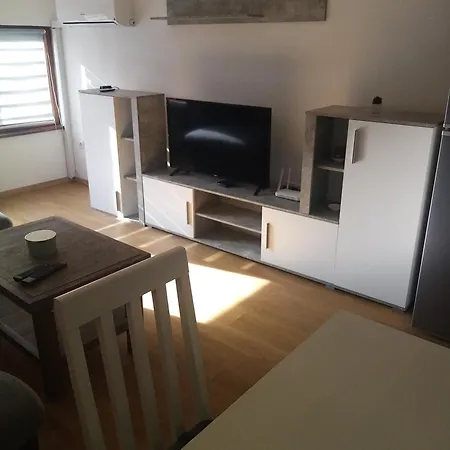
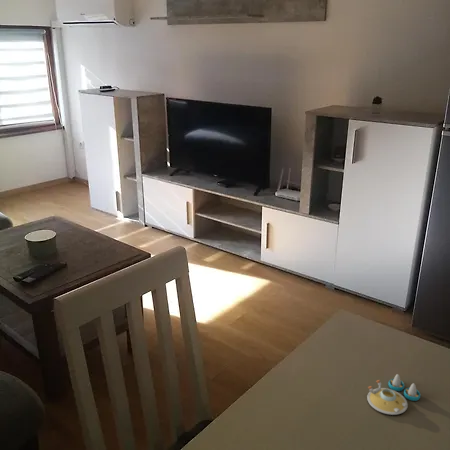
+ salt and pepper shaker set (392, 391)
